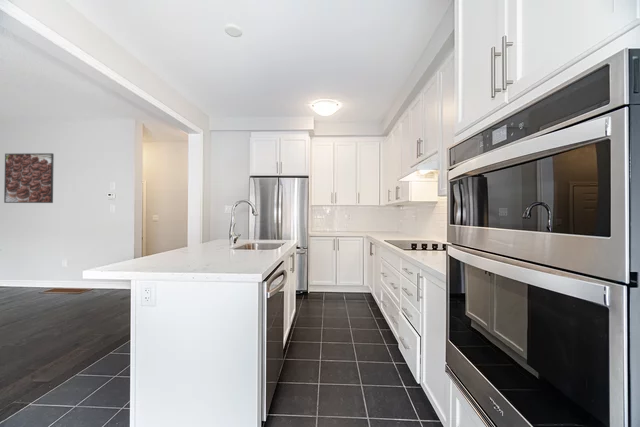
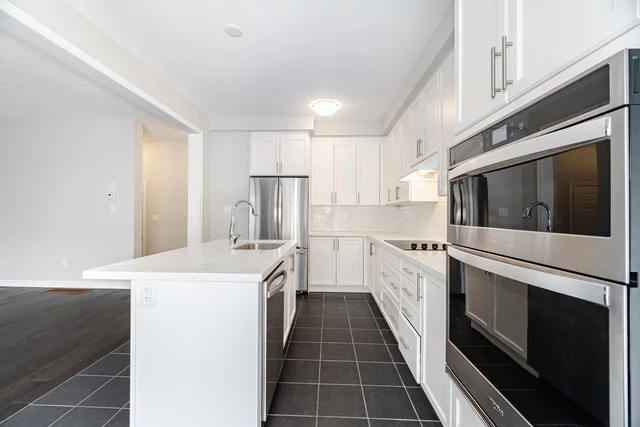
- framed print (28, 178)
